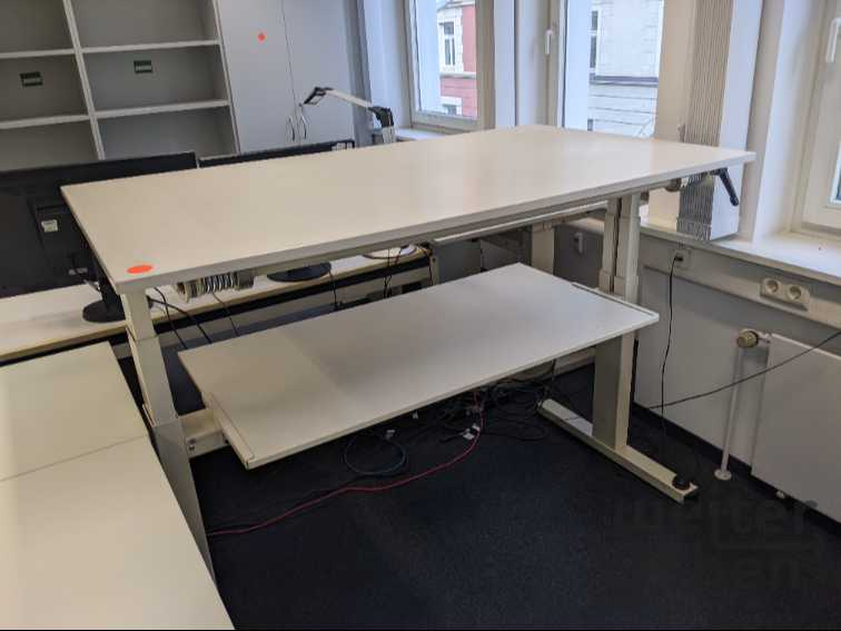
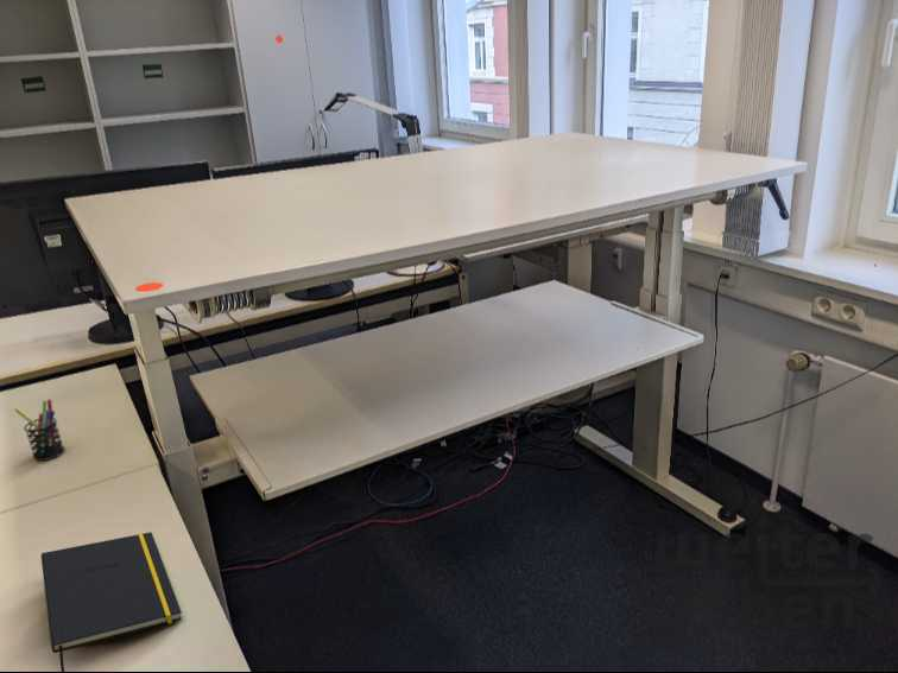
+ notepad (108, 584)
+ pen holder (44, 426)
